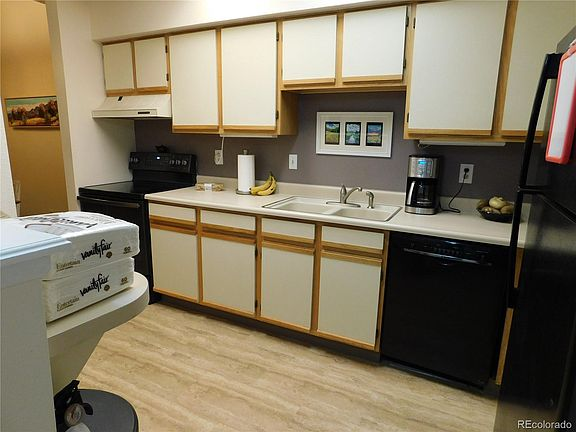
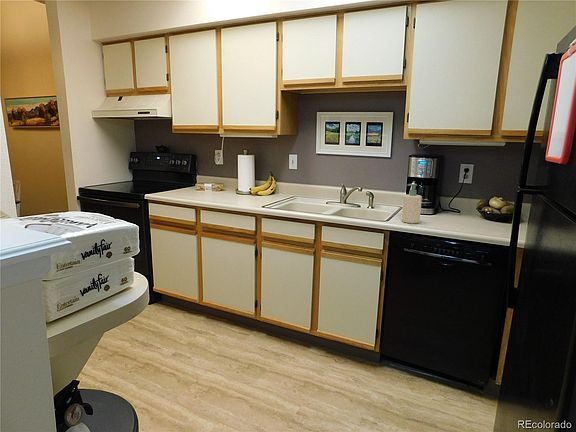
+ soap bottle (412, 203)
